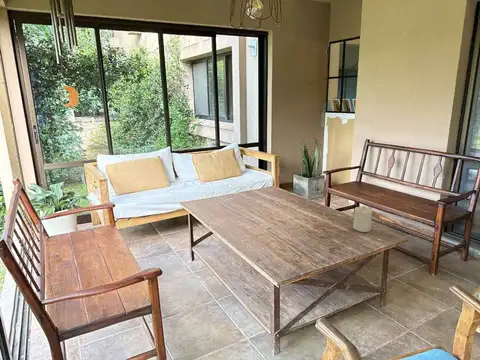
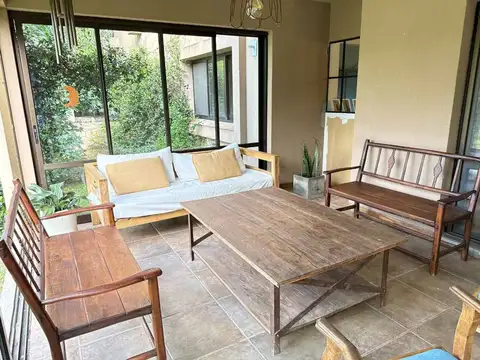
- candle (362, 217)
